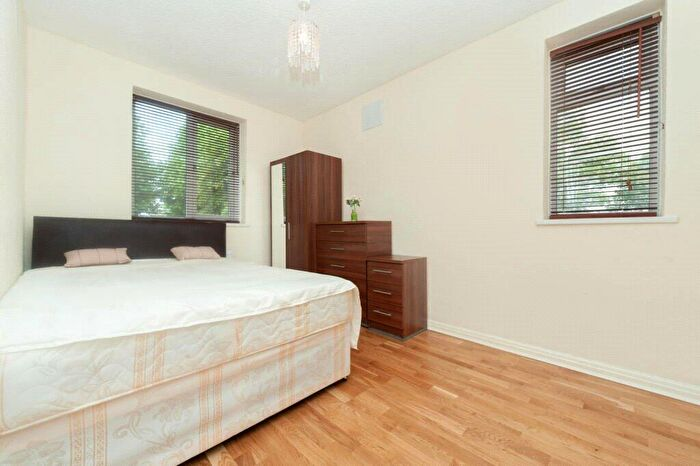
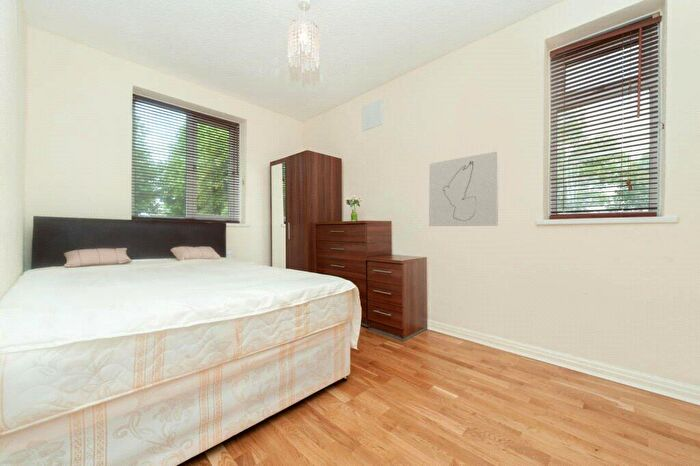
+ wall art (461, 192)
